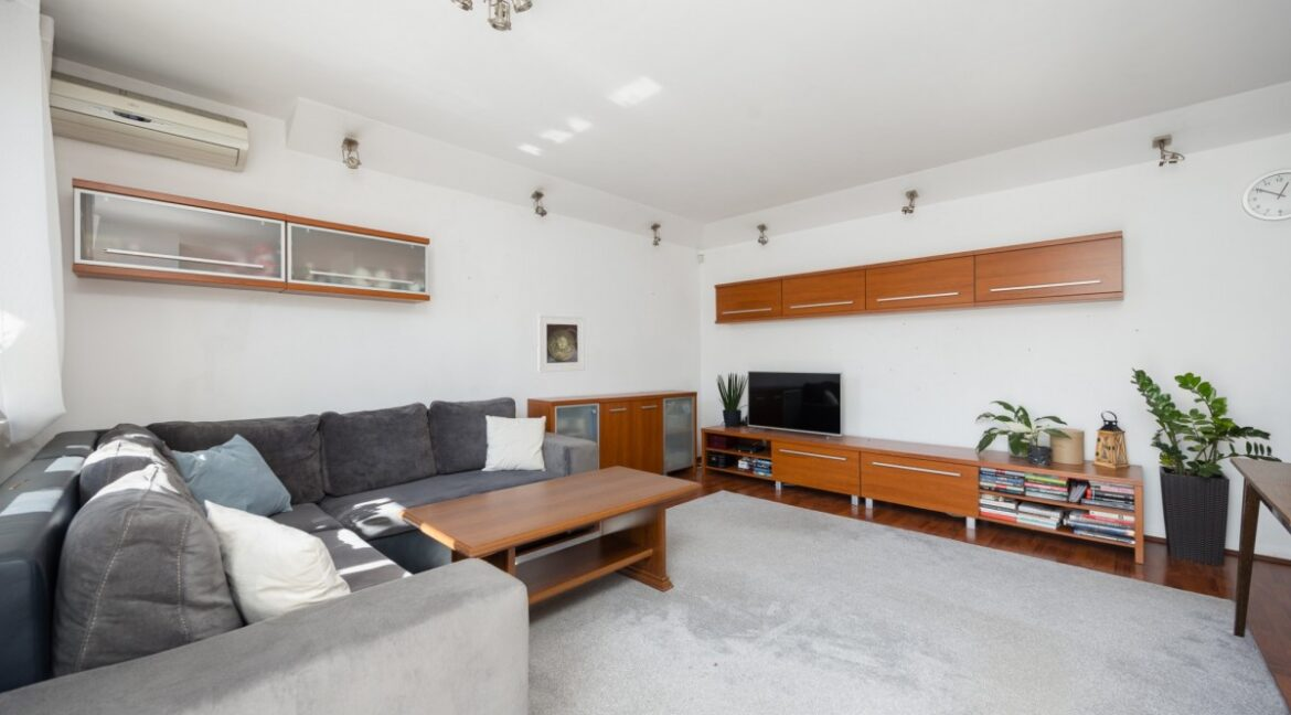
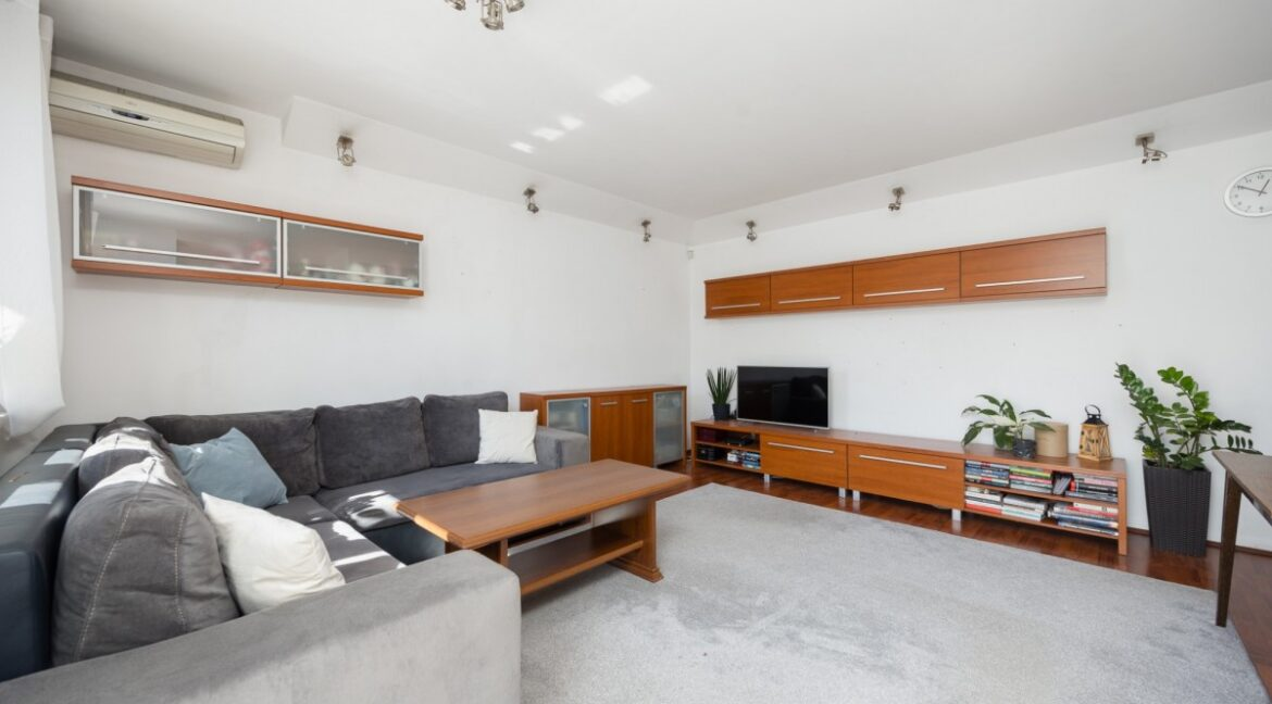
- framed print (562, 343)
